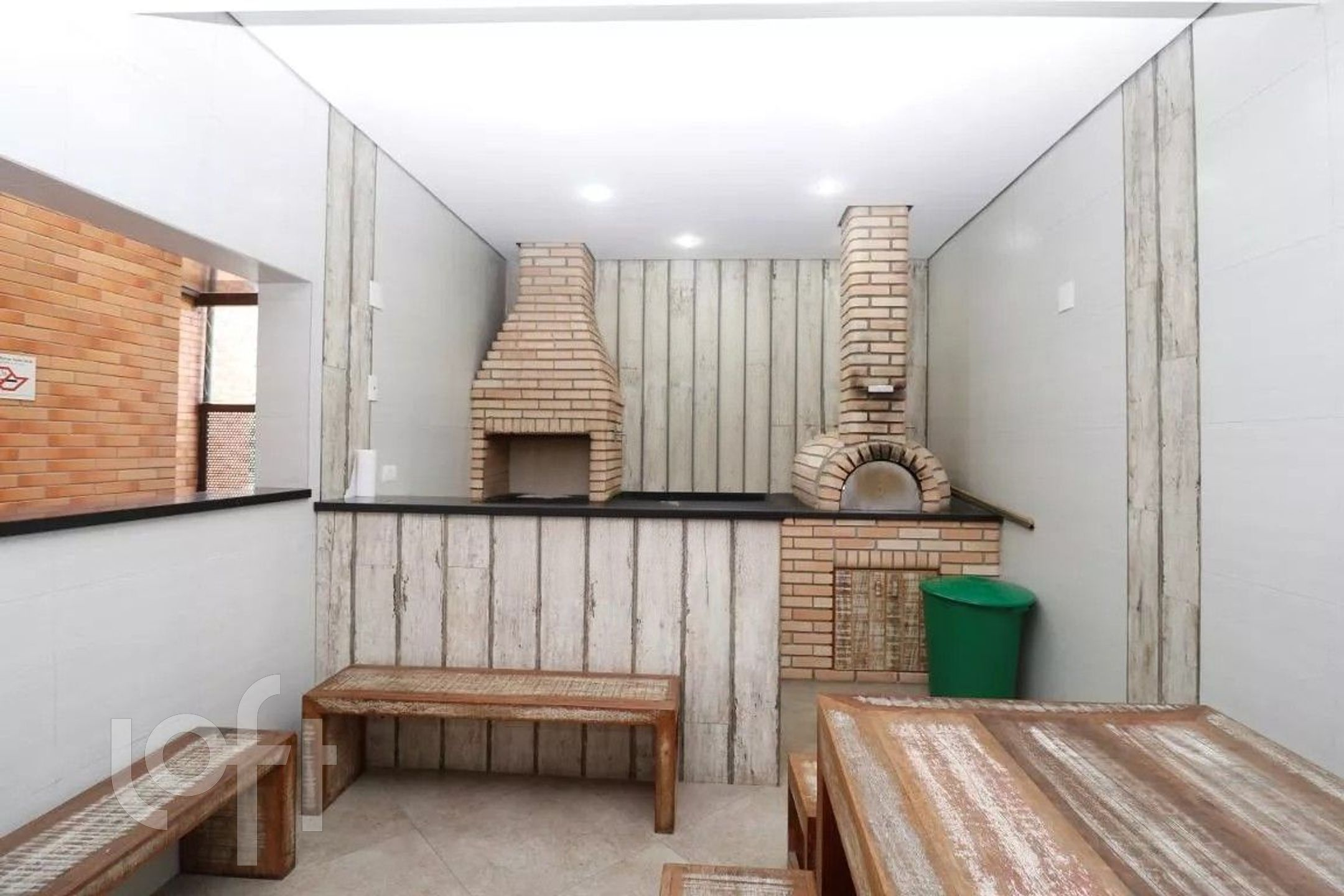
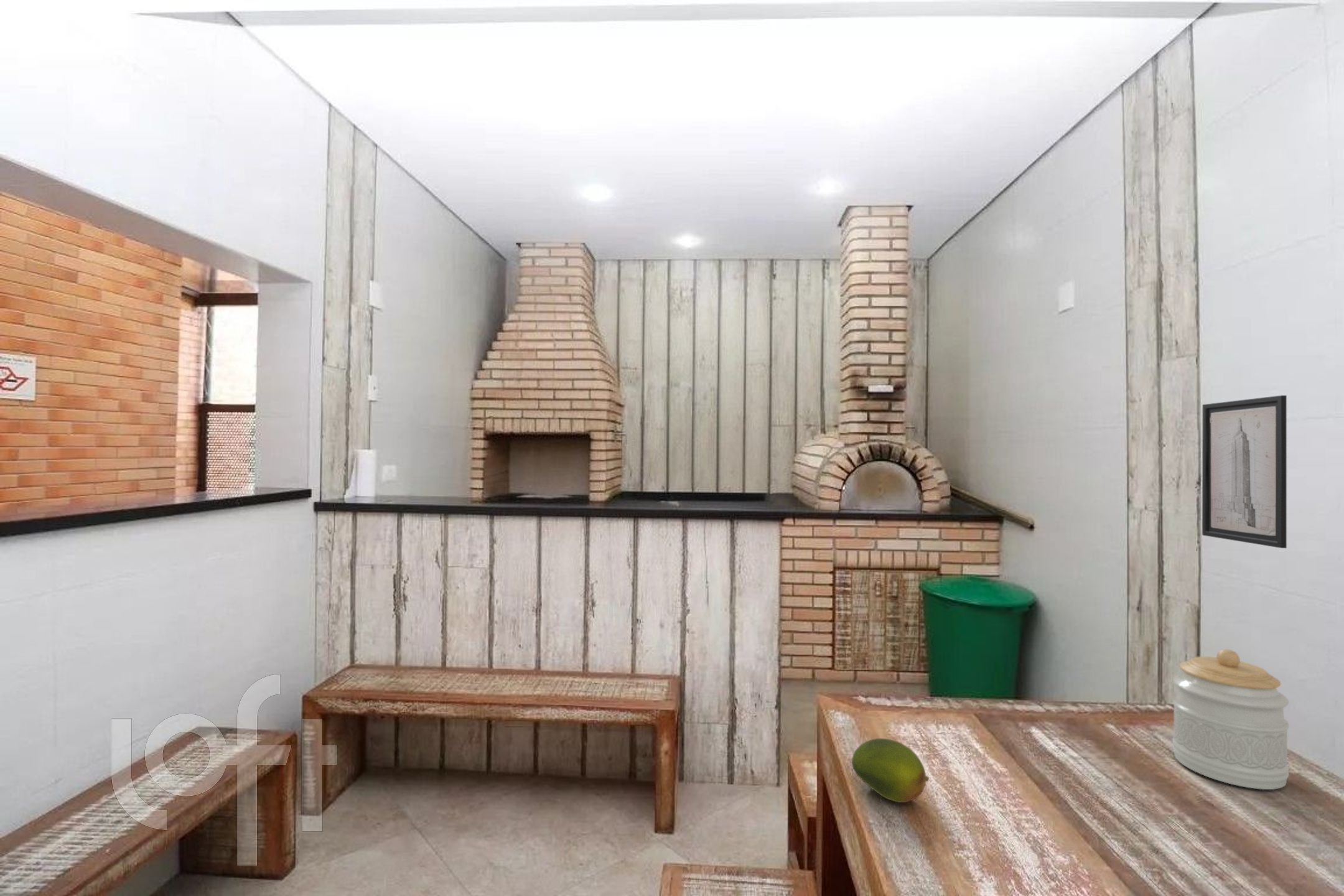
+ jar (1228, 709)
+ fruit (889, 767)
+ wall art (1241, 470)
